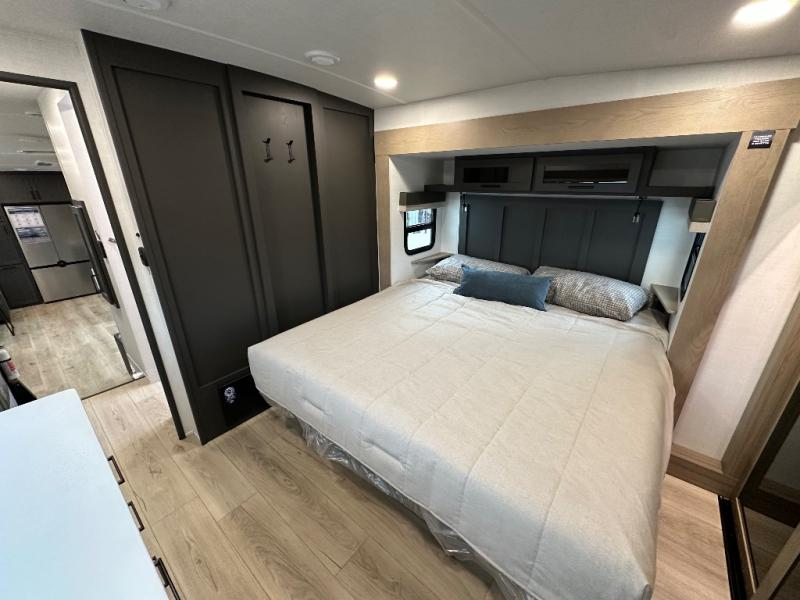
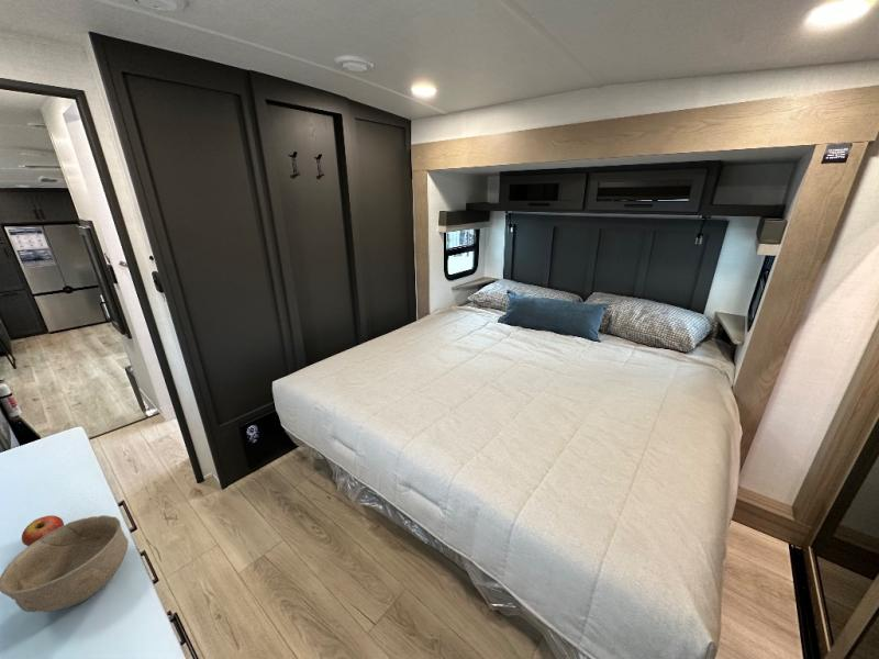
+ fruit (43, 530)
+ bowl (74, 567)
